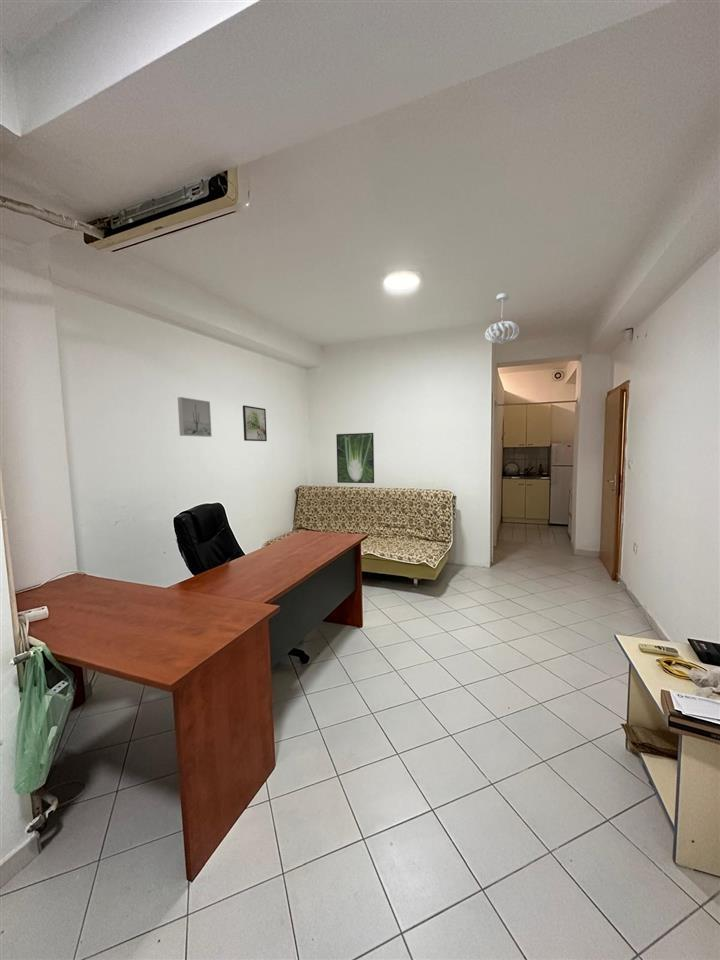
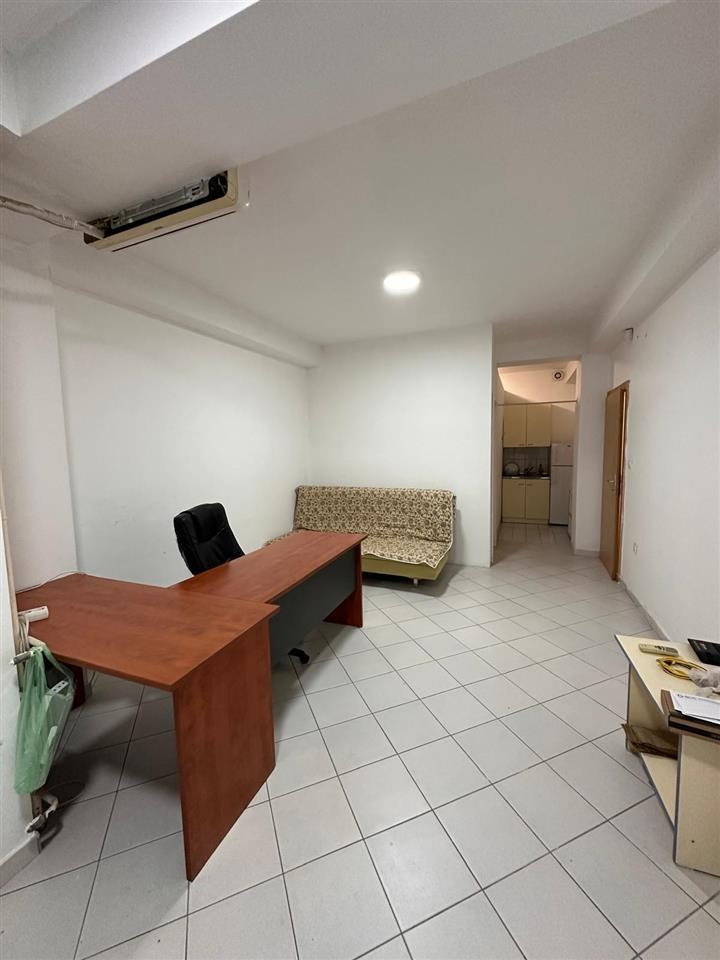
- pendant light (502, 322)
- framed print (255, 424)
- wall art (195, 417)
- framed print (355, 458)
